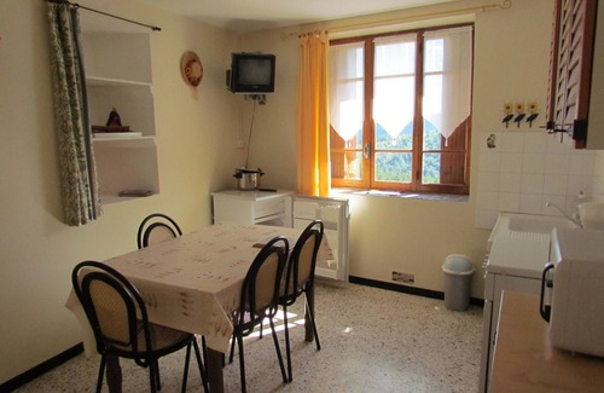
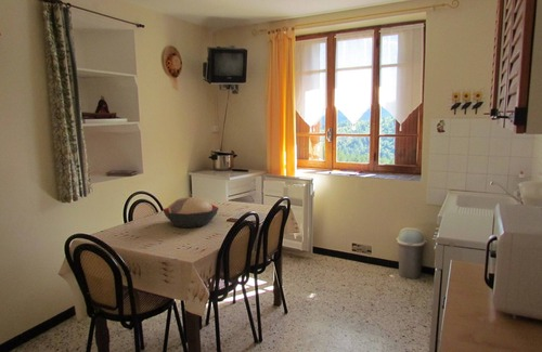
+ decorative bowl (191, 210)
